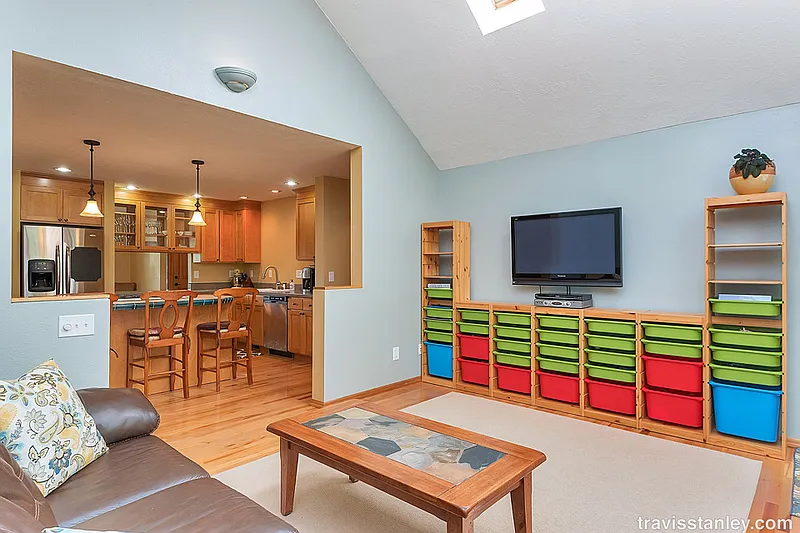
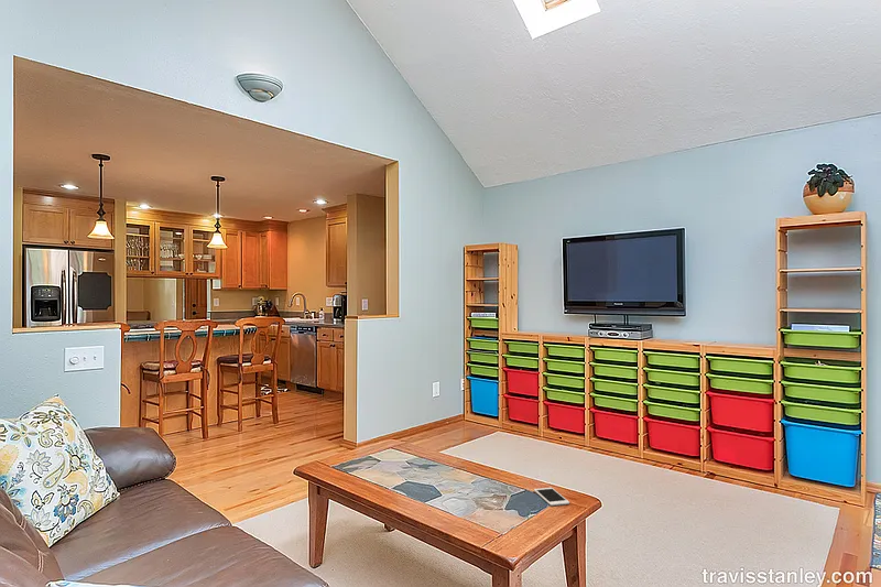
+ cell phone (551, 496)
